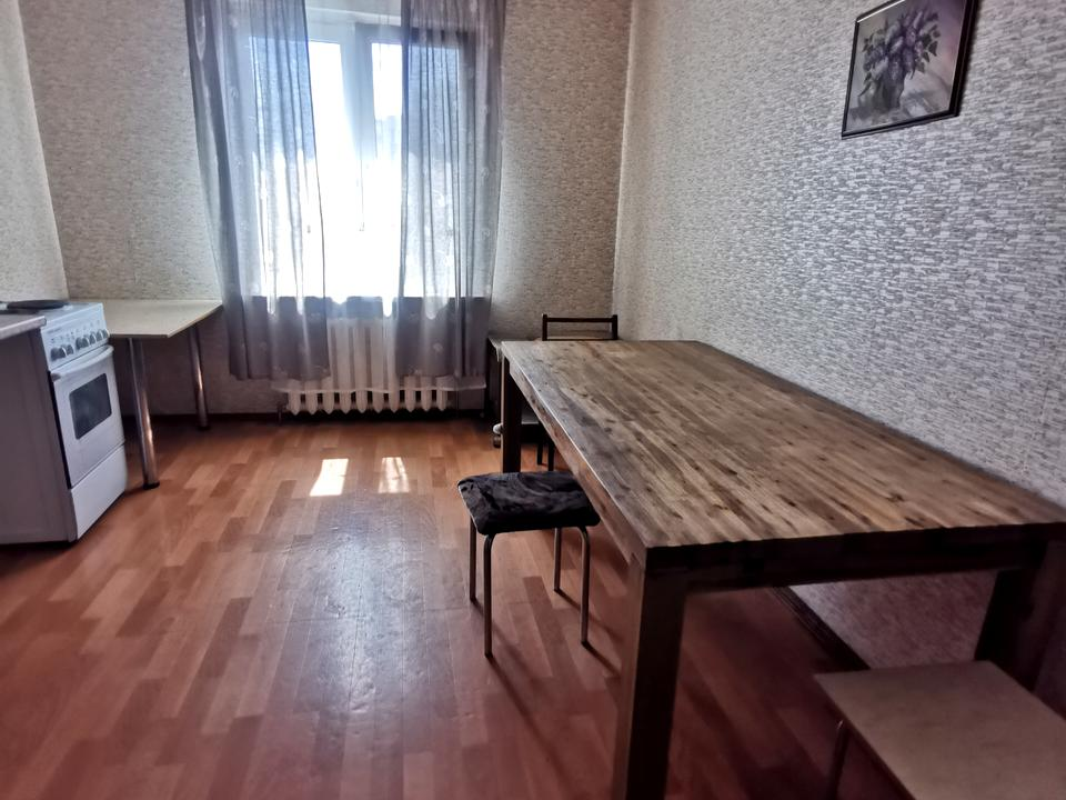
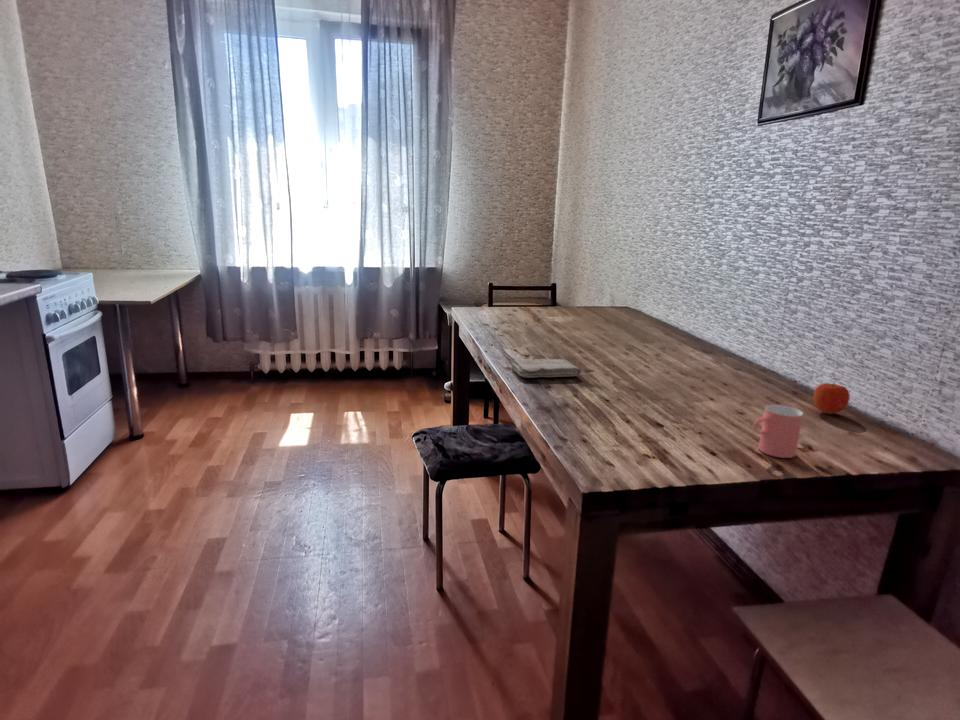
+ washcloth (544, 367)
+ apple (830, 397)
+ cup (773, 431)
